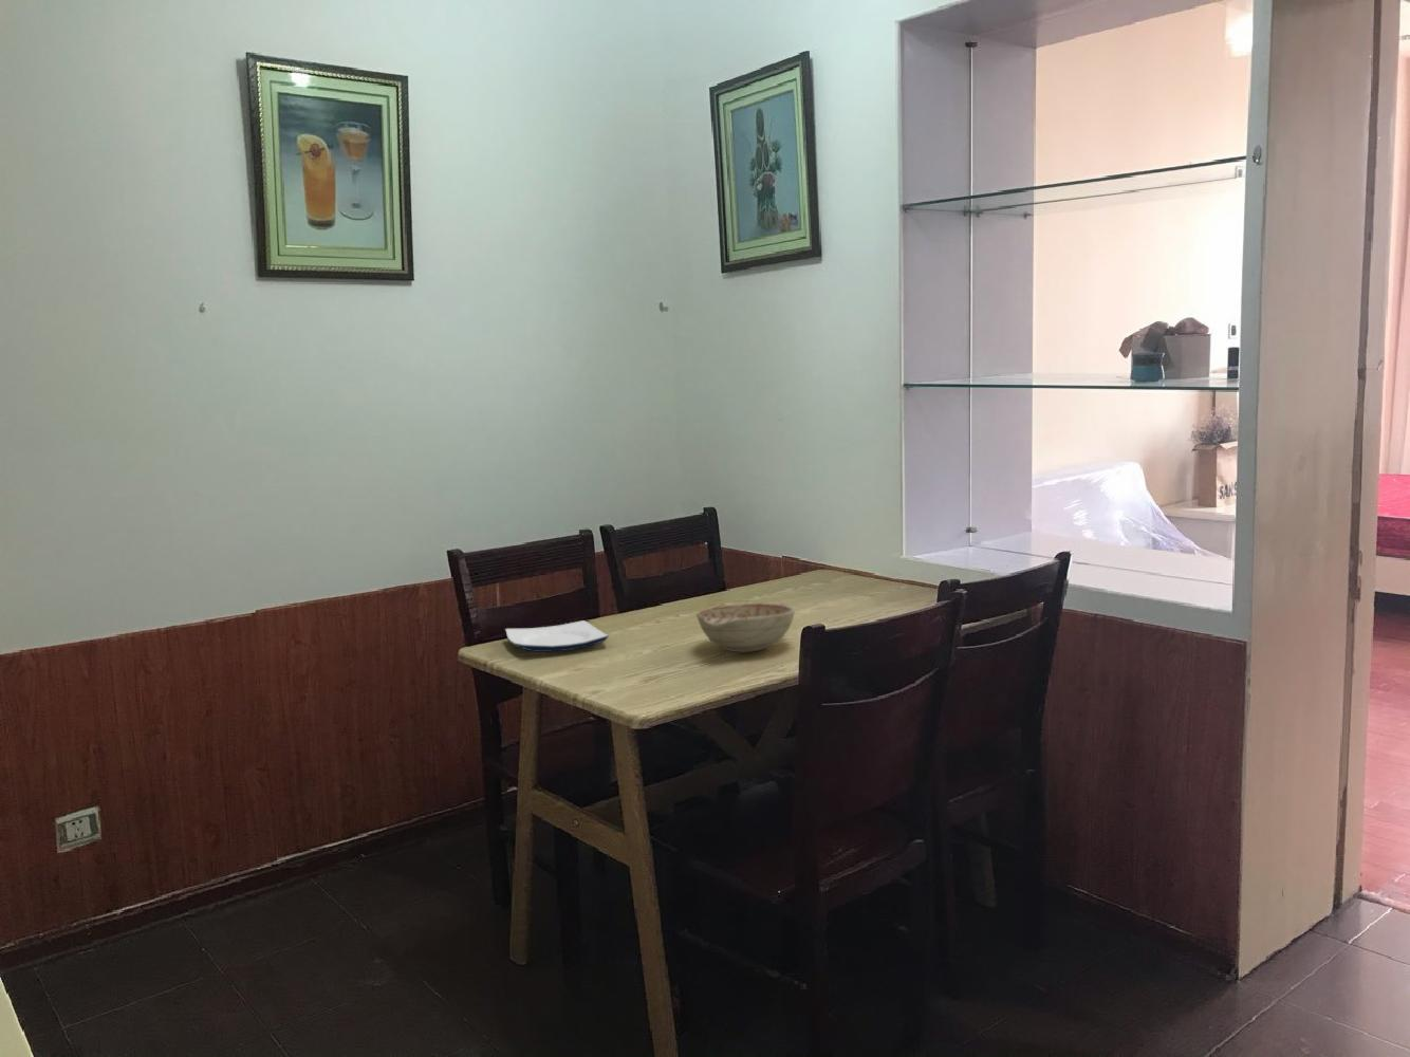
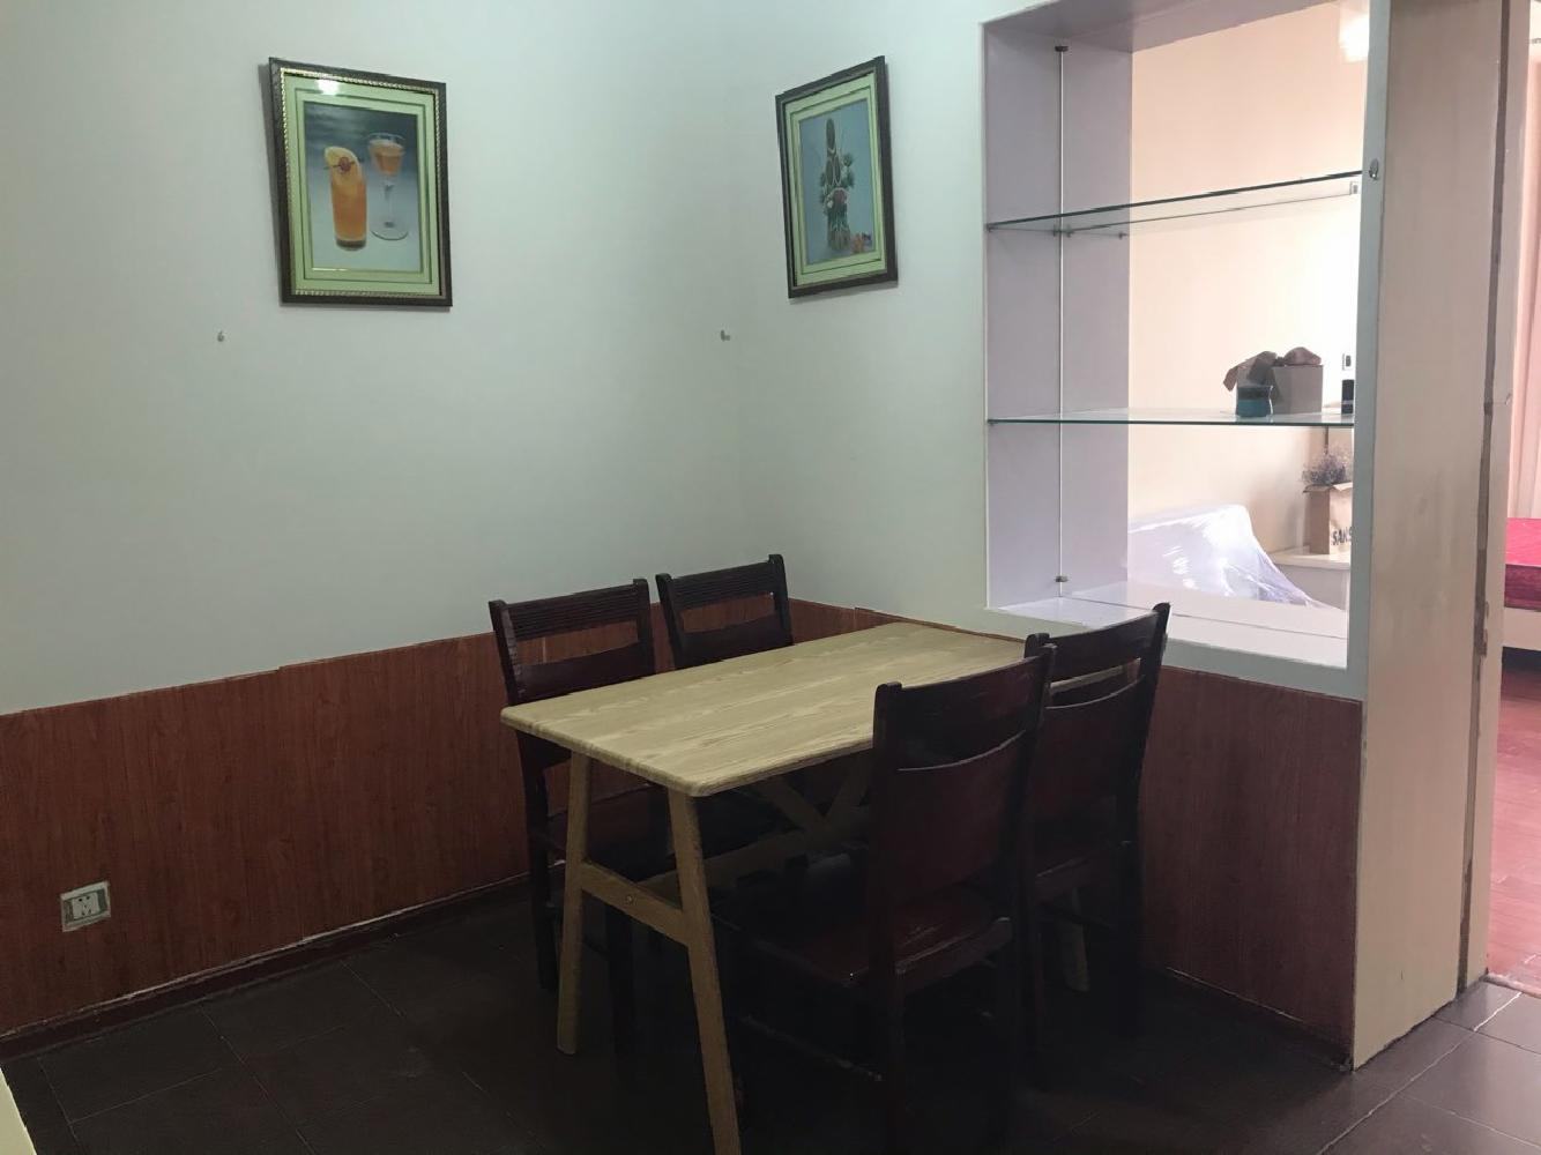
- decorative bowl (746, 627)
- plate (556, 637)
